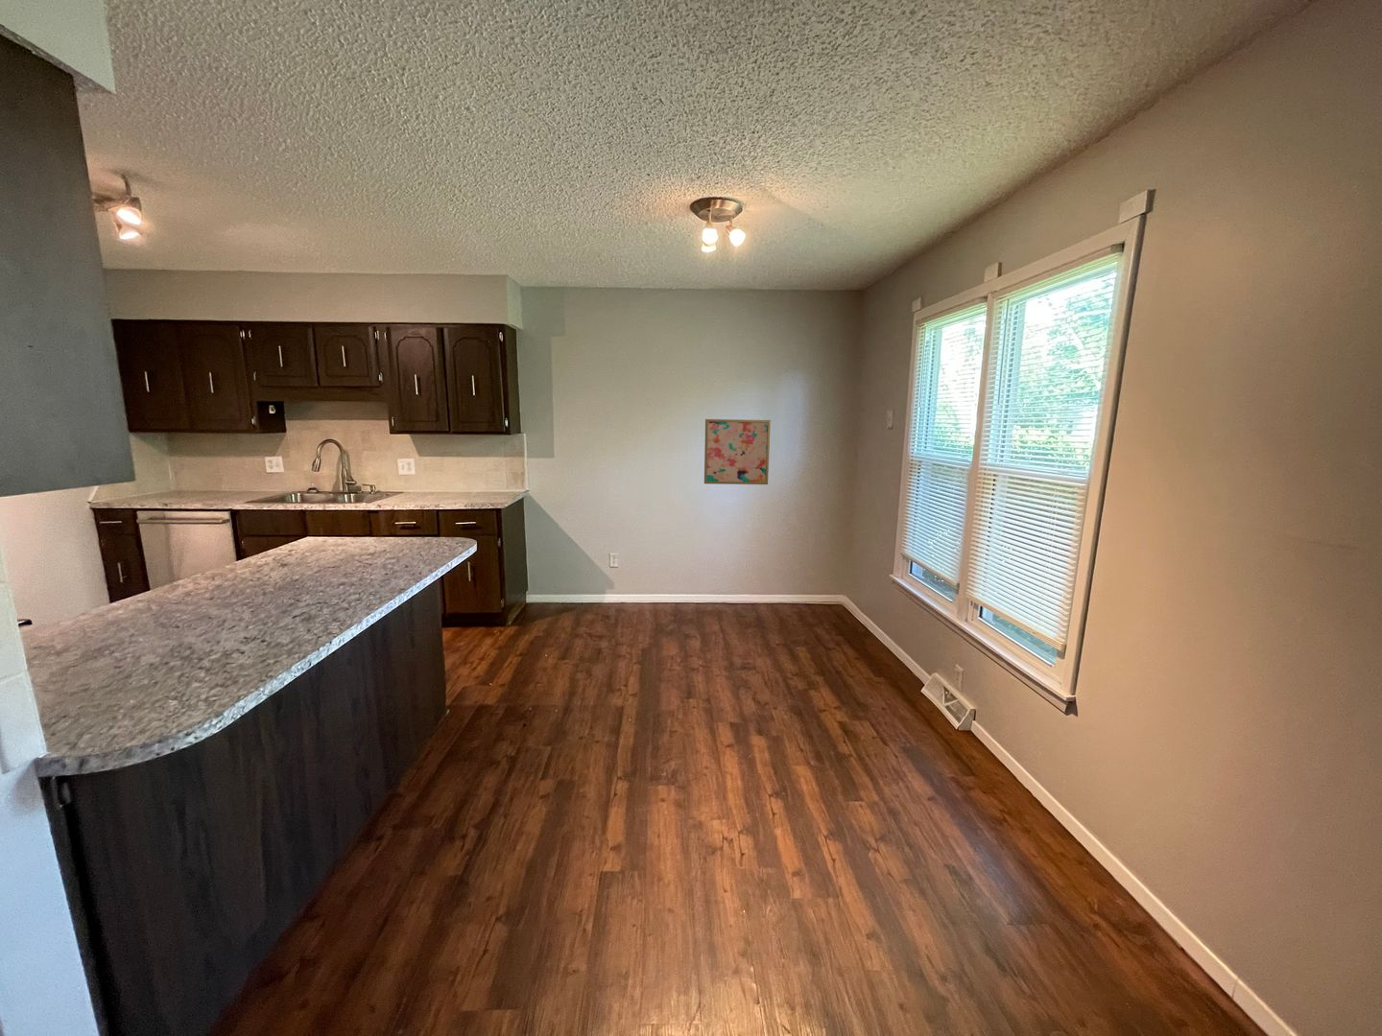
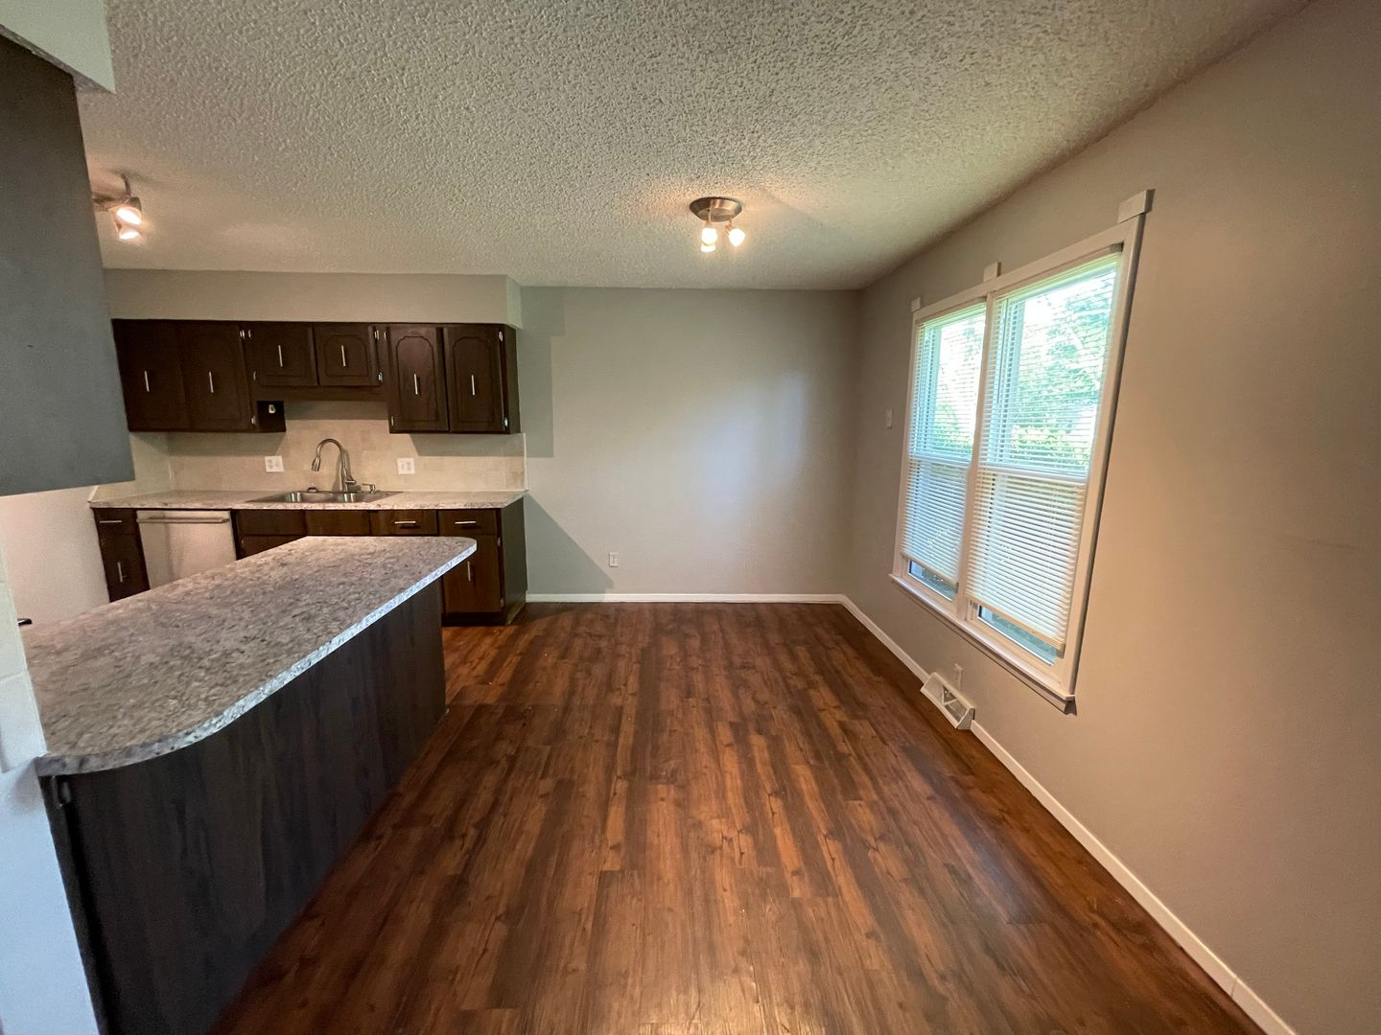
- wall art (736, 452)
